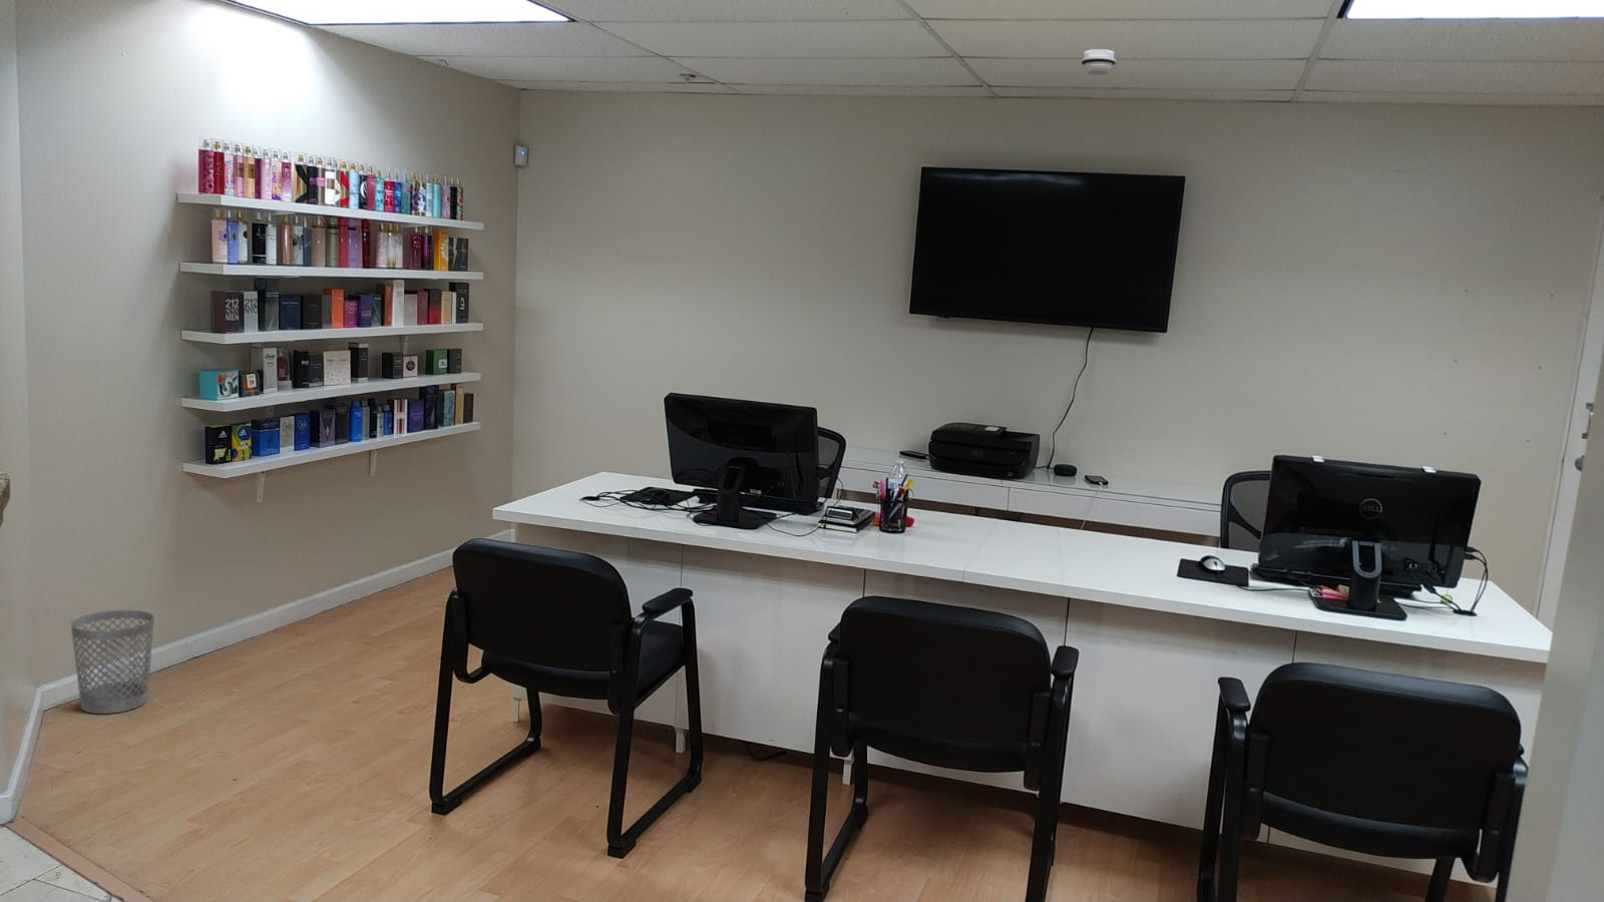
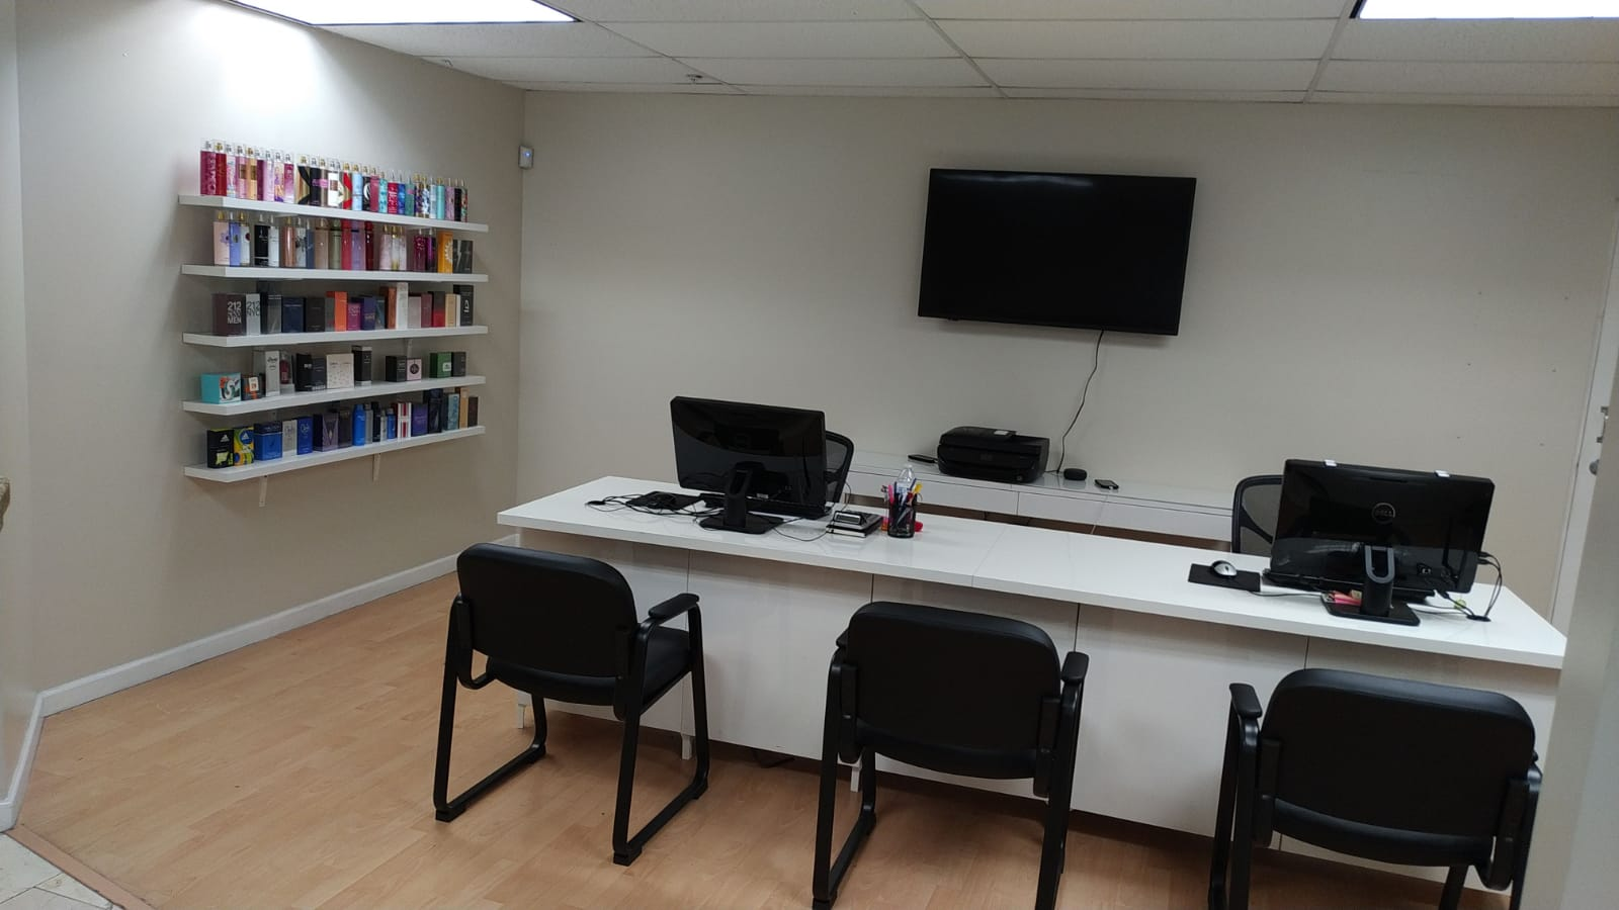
- smoke detector (1097, 62)
- wastebasket (115, 662)
